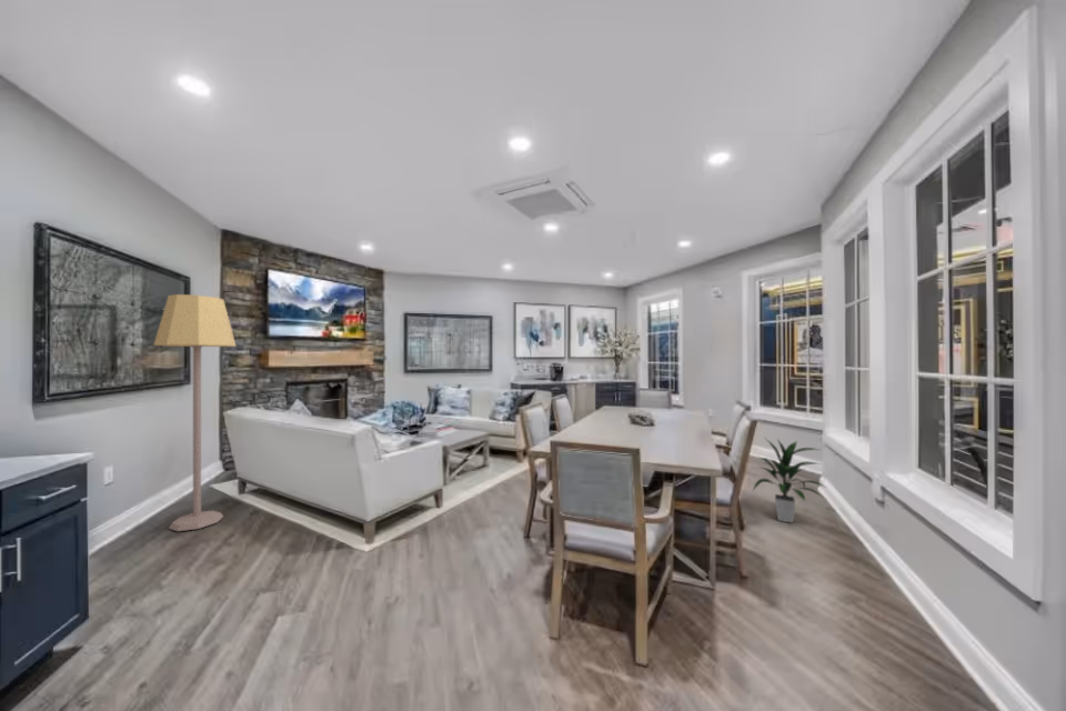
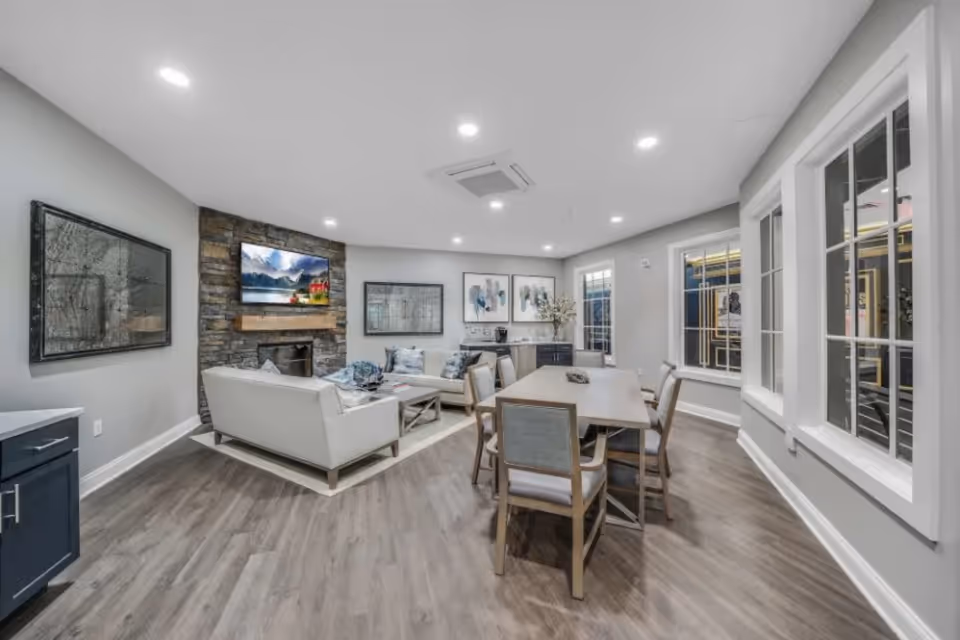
- indoor plant (785, 478)
- lamp (197, 410)
